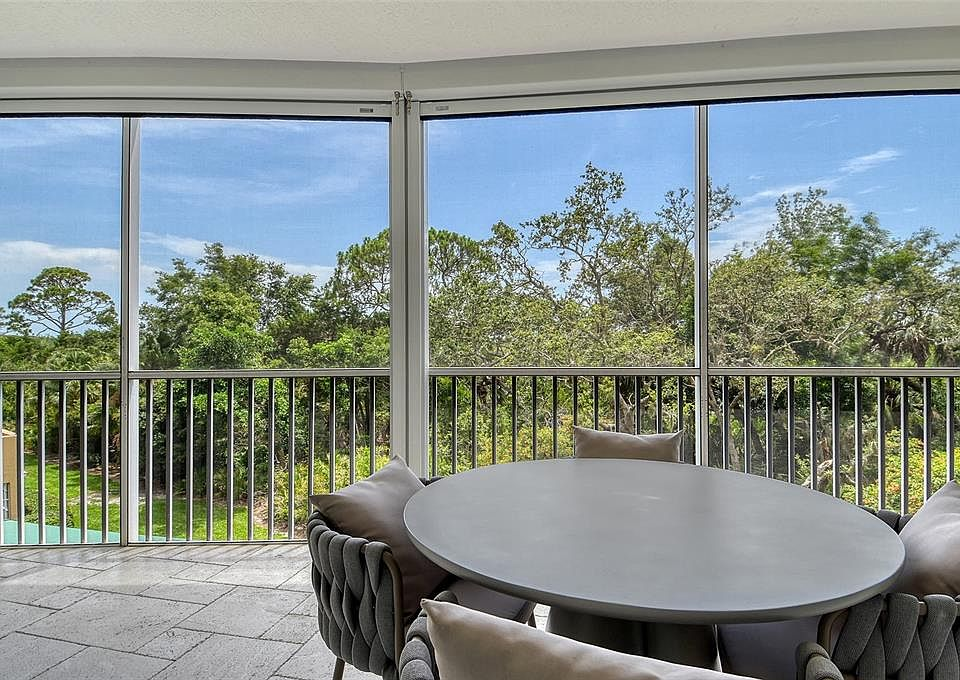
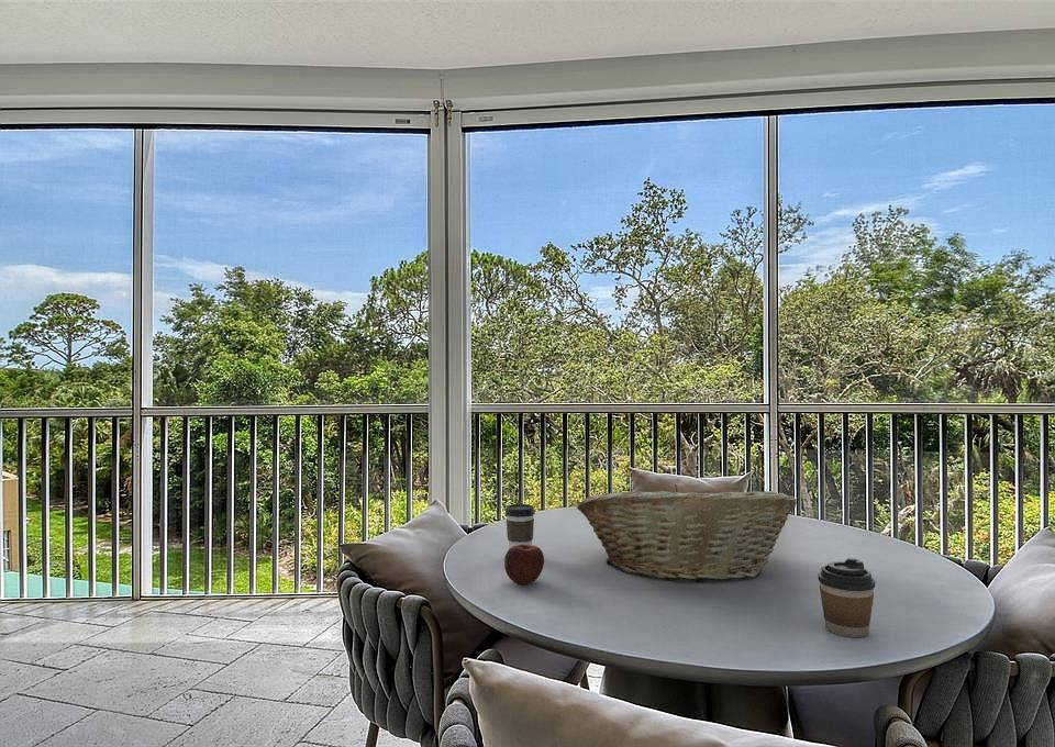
+ apple (524, 564)
+ coffee cup (846, 595)
+ coffee cup (520, 531)
+ fruit basket (684, 522)
